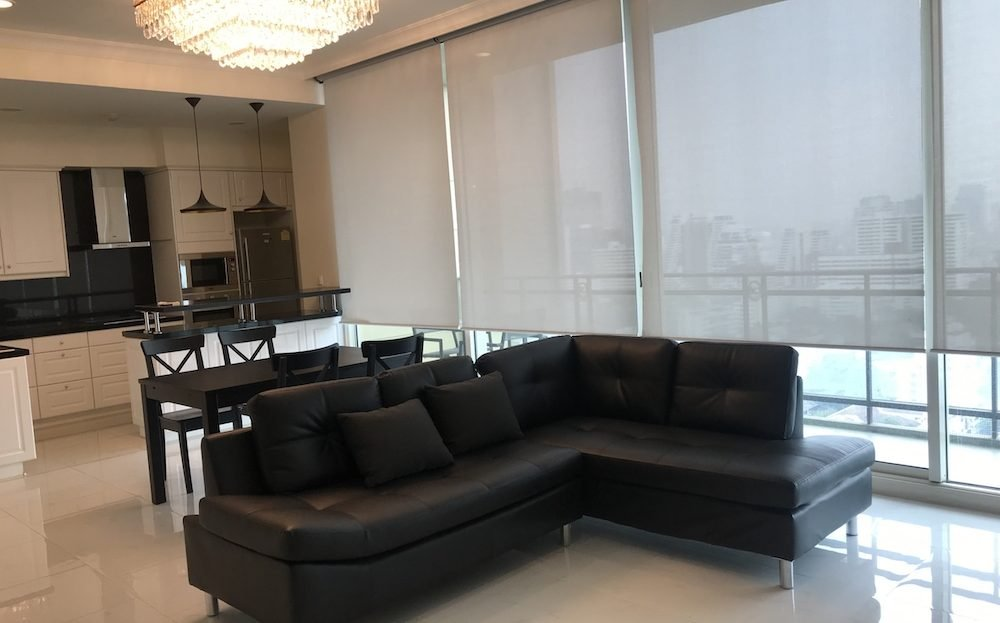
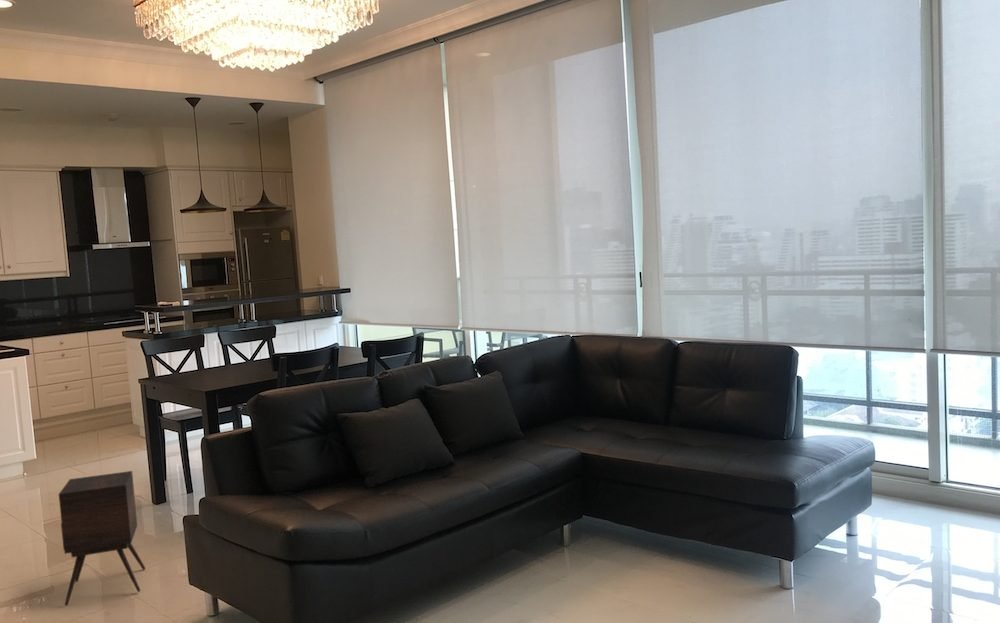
+ side table (101, 534)
